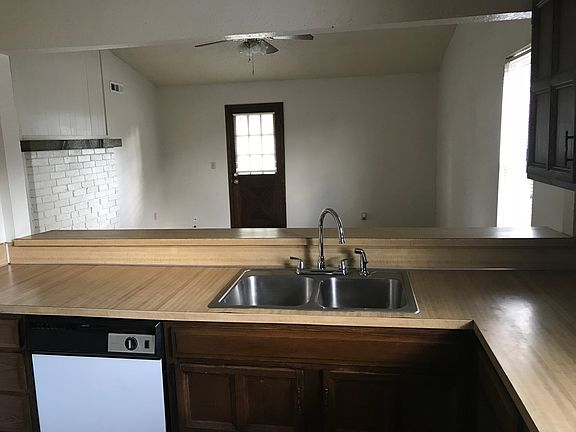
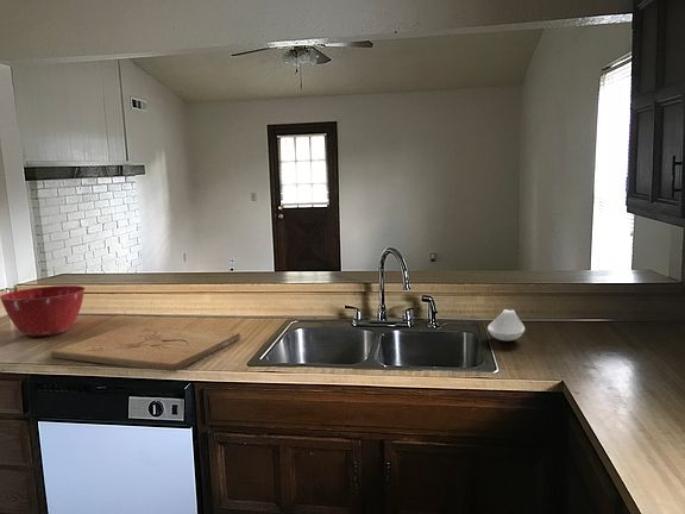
+ cutting board (149, 344)
+ spoon rest (507, 324)
+ mixing bowl (45, 311)
